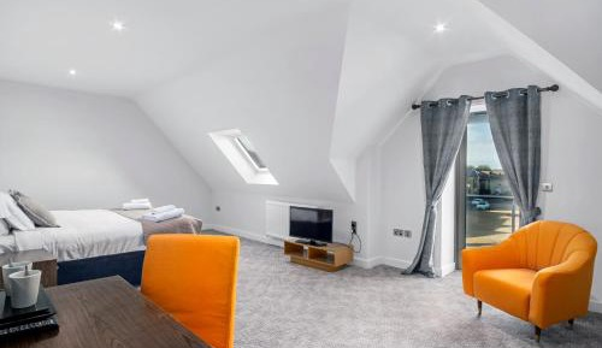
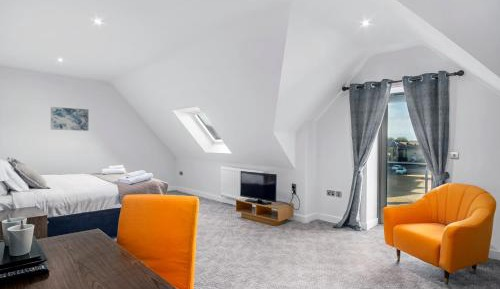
+ wall art (70, 119)
